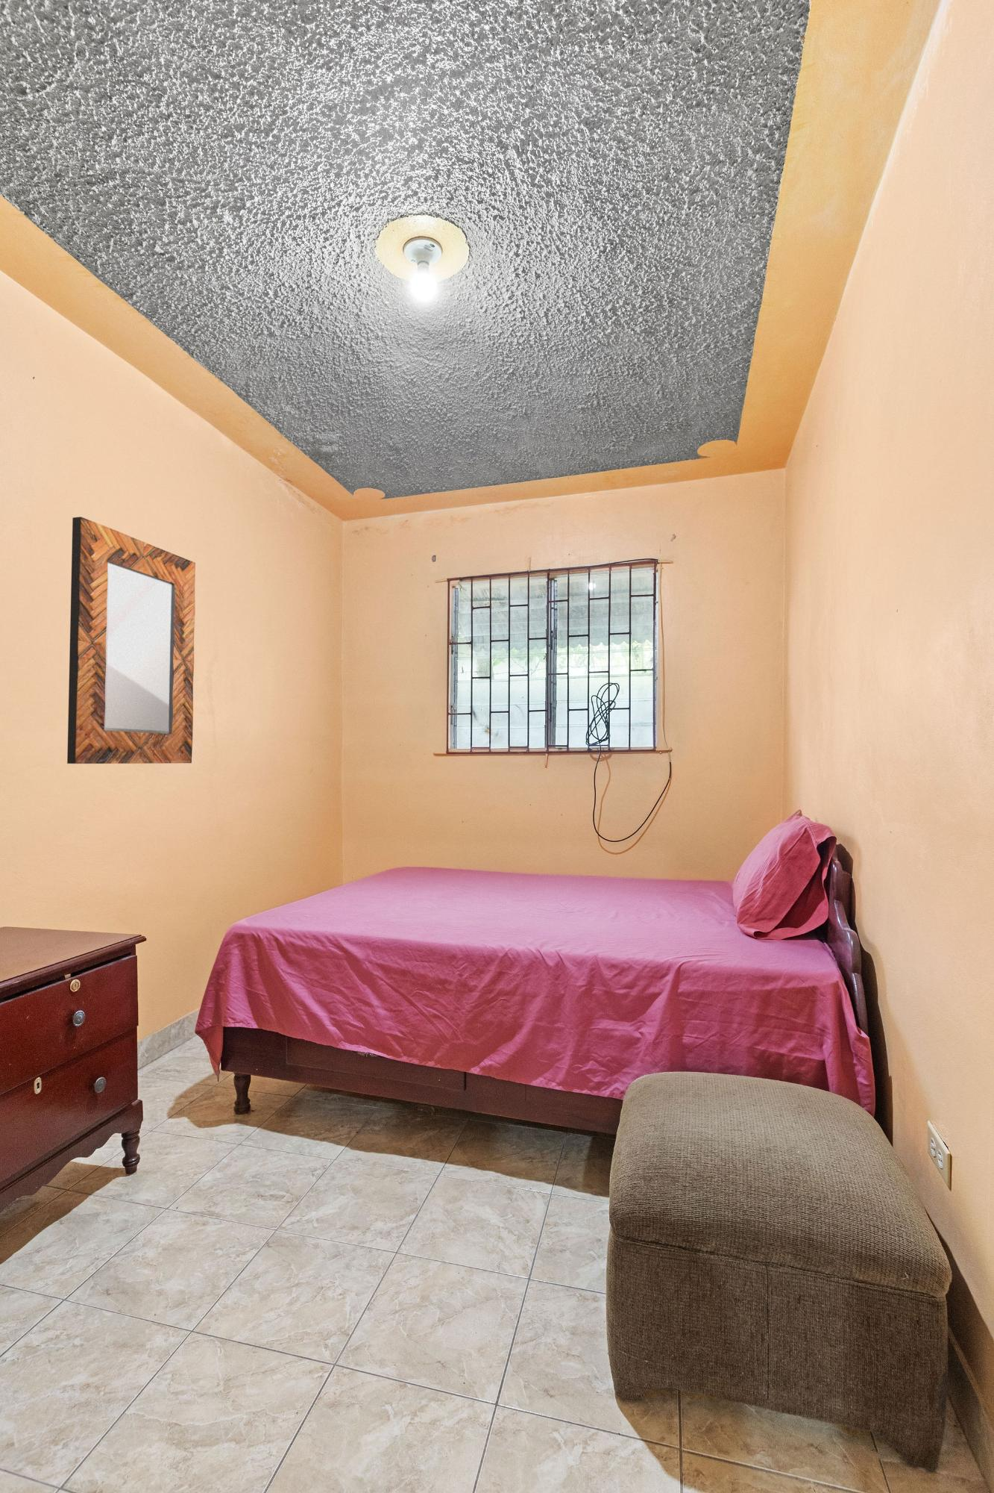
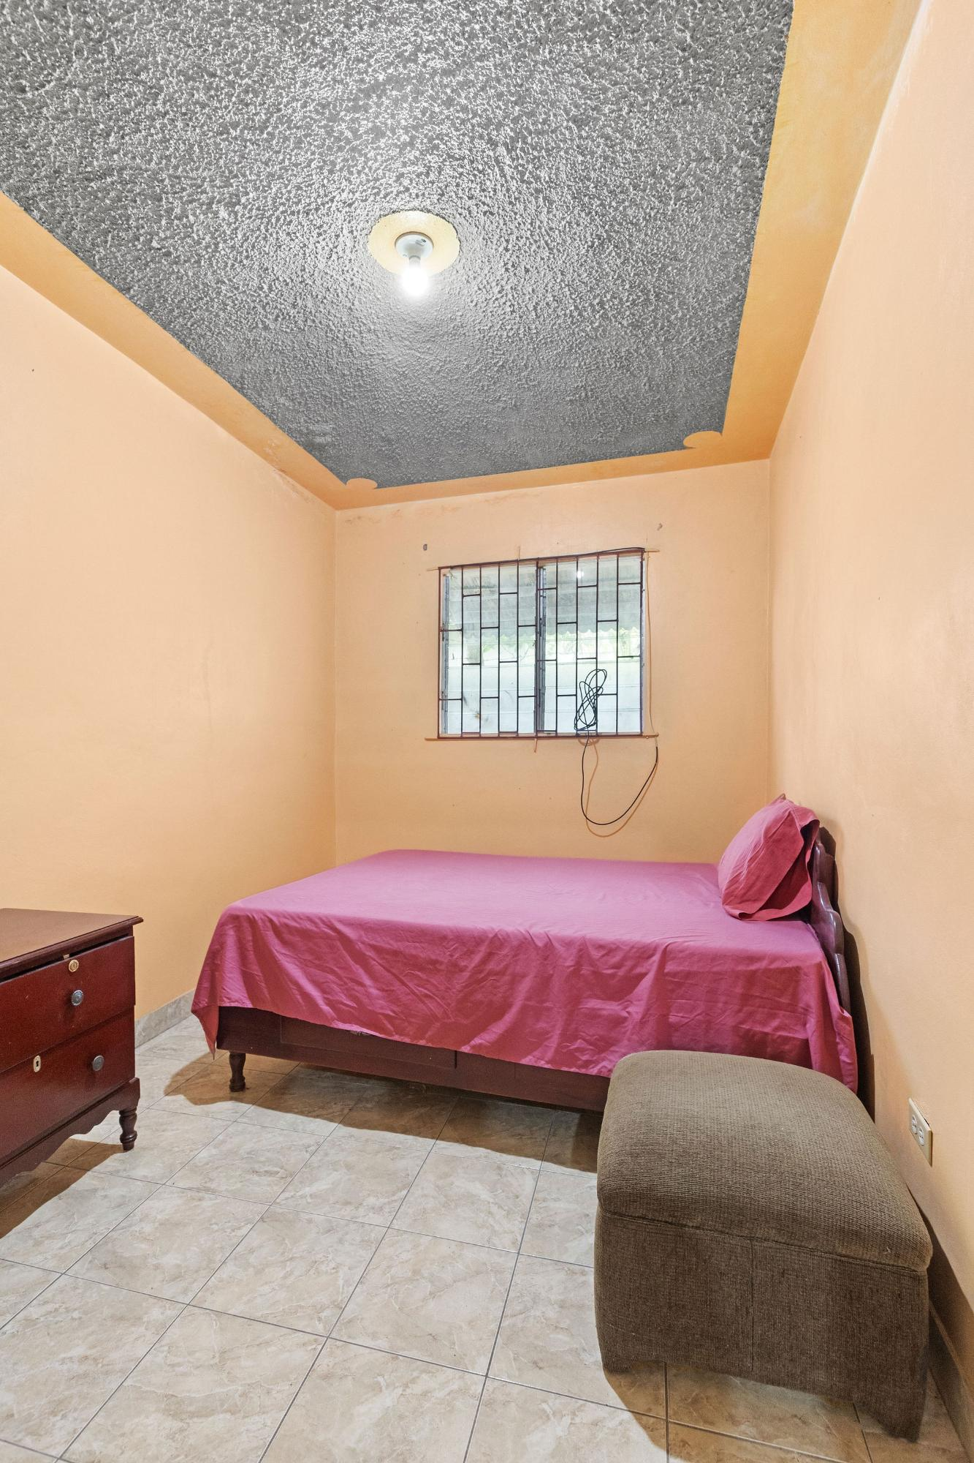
- home mirror (138, 653)
